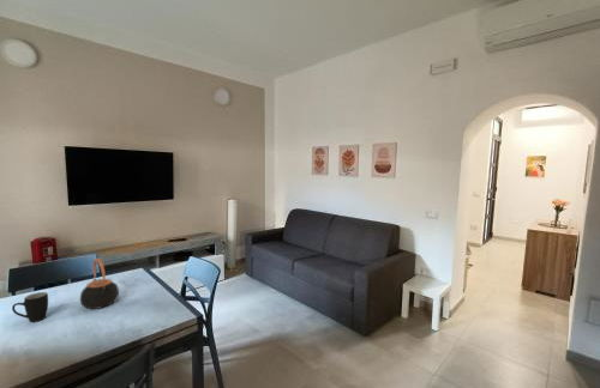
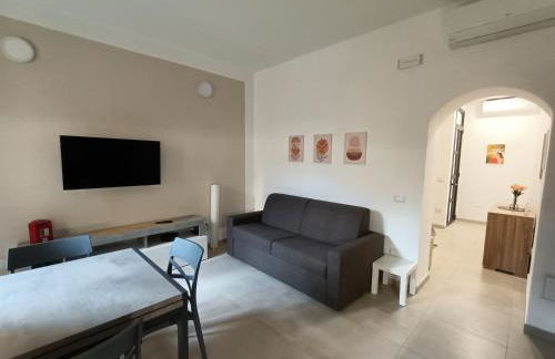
- mug (30, 308)
- teapot (100, 281)
